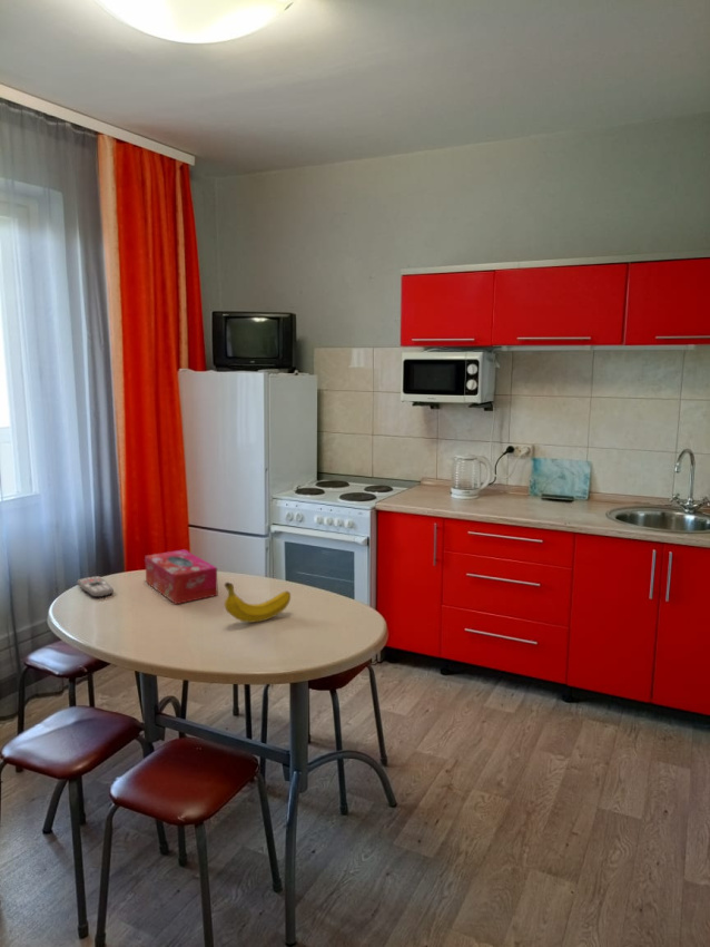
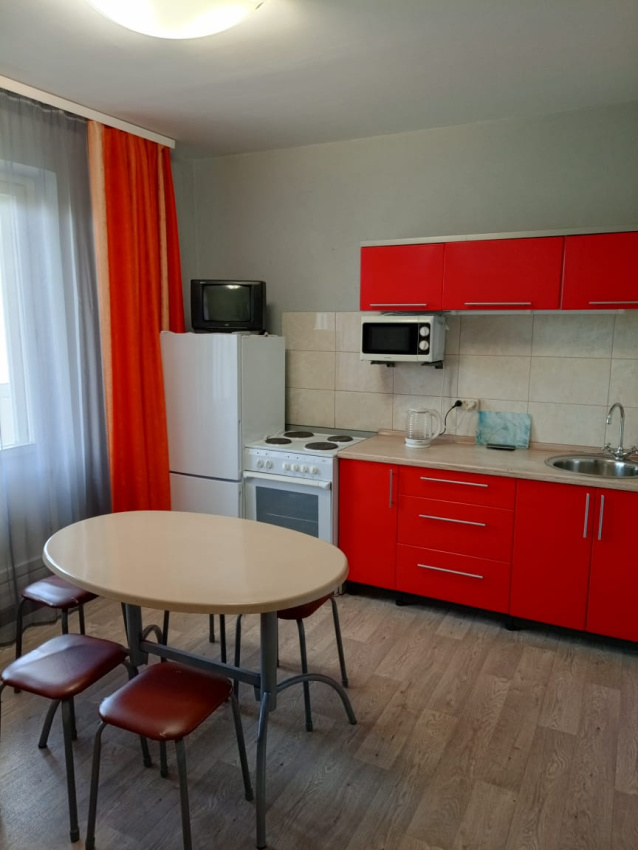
- remote control (96, 586)
- tissue box (180, 575)
- fruit (258, 604)
